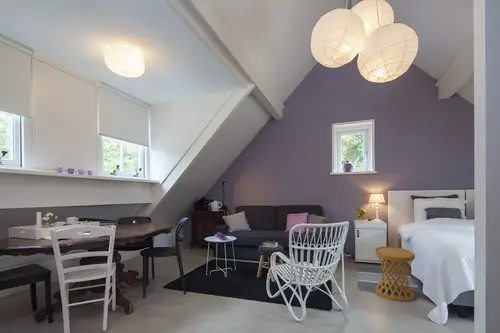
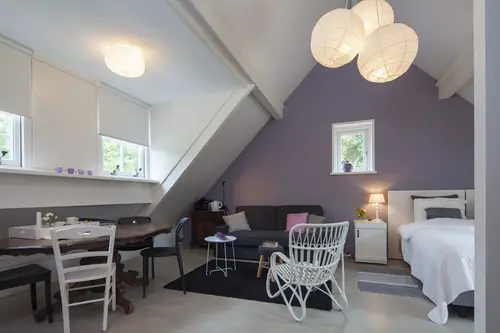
- side table (394, 273)
